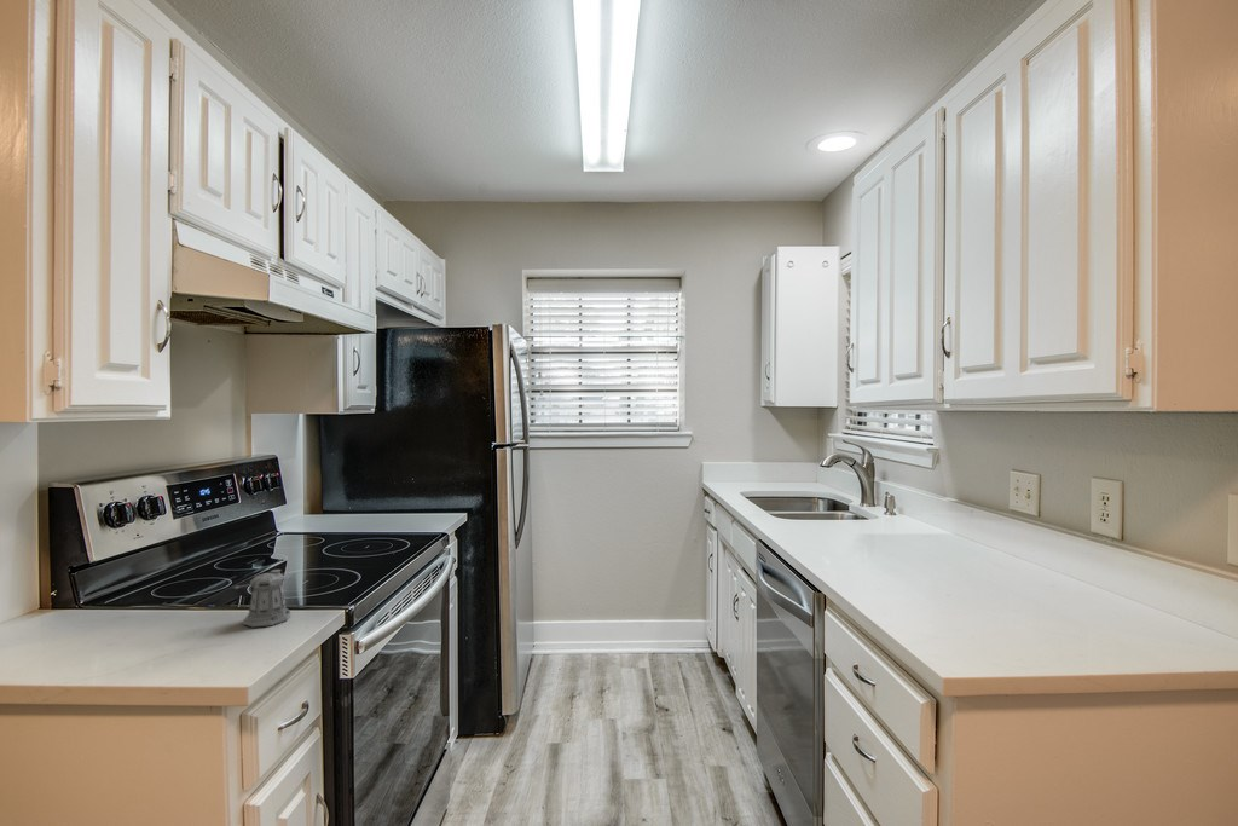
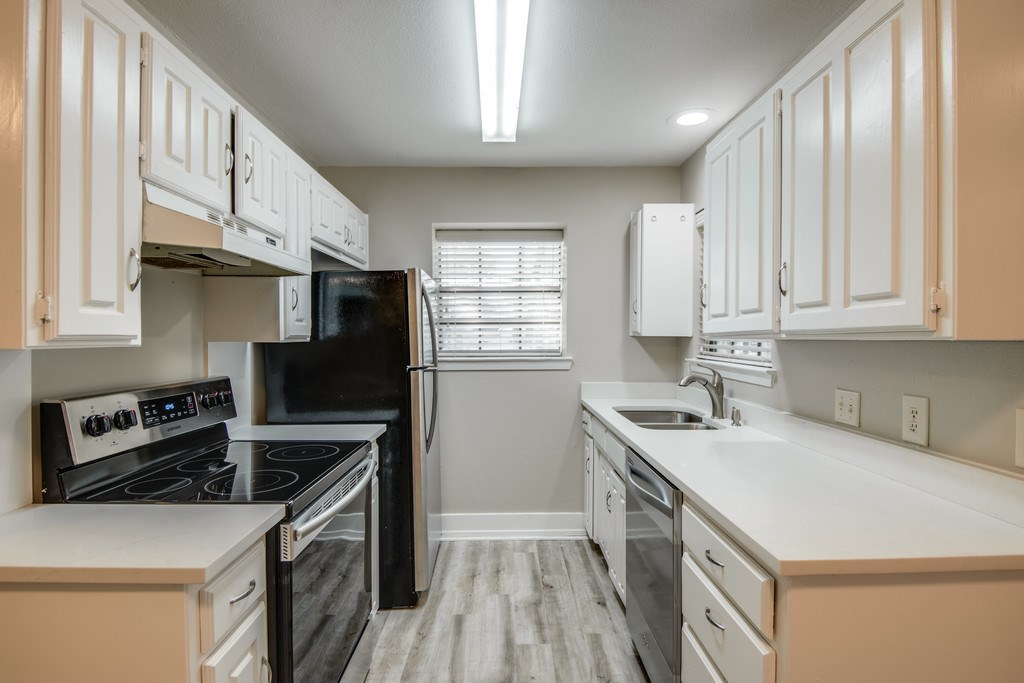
- pepper shaker (262, 596)
